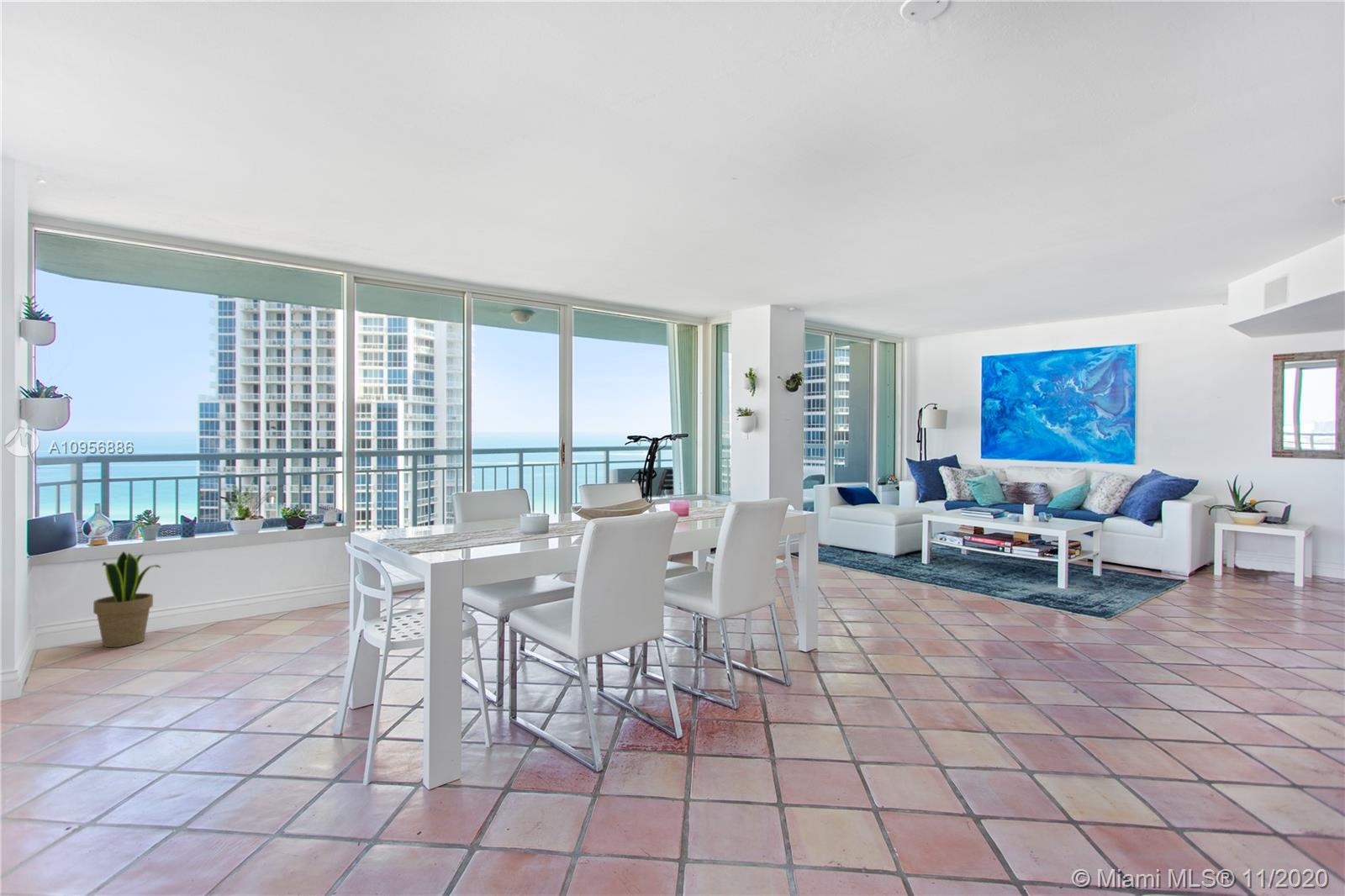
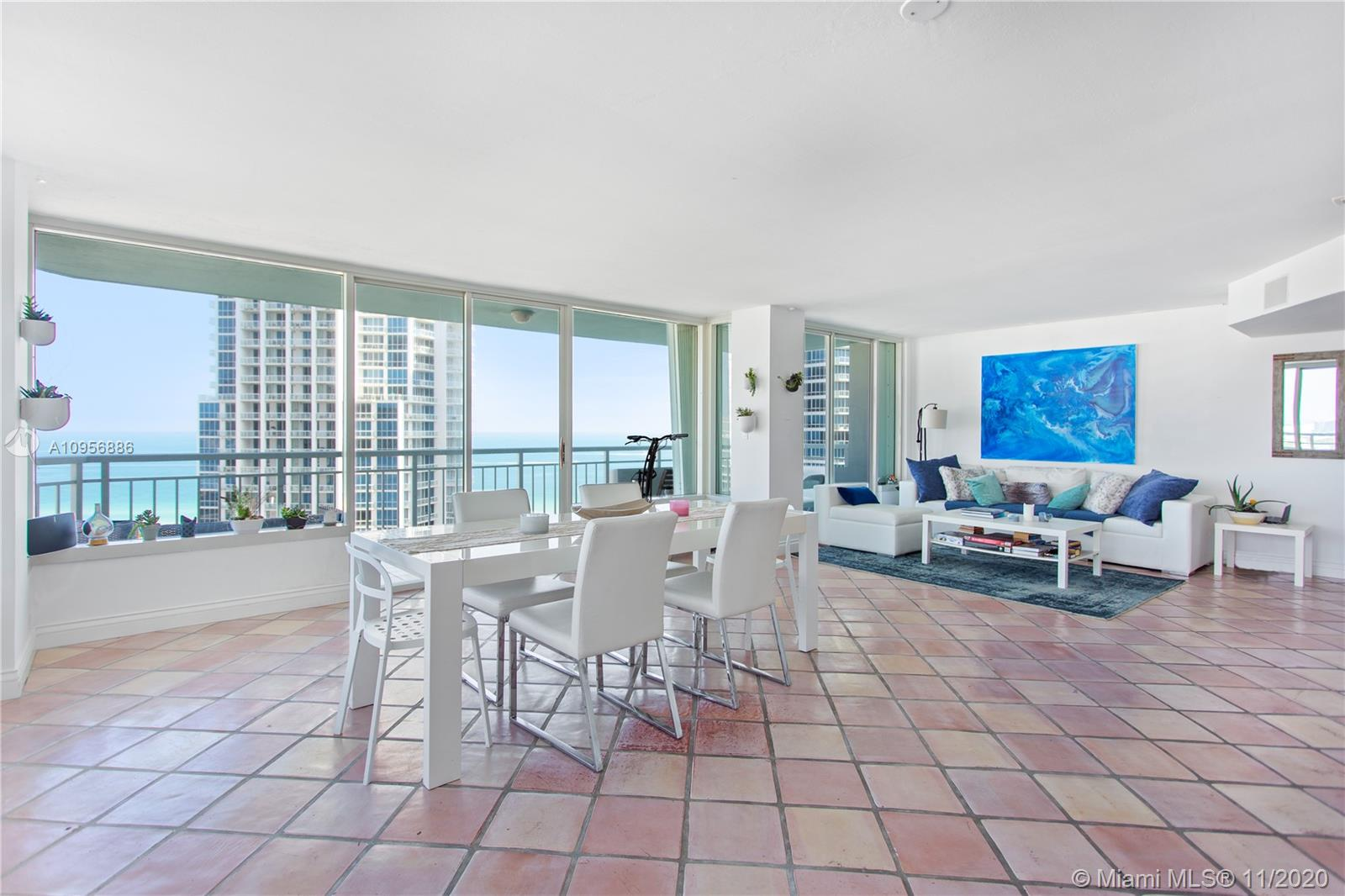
- potted plant (128, 596)
